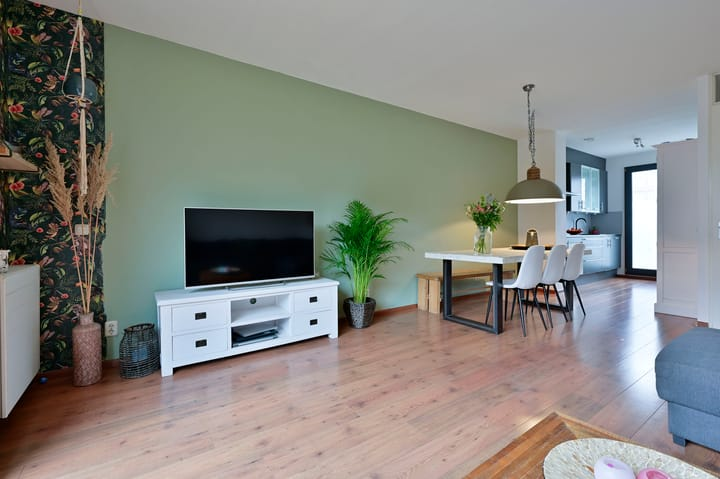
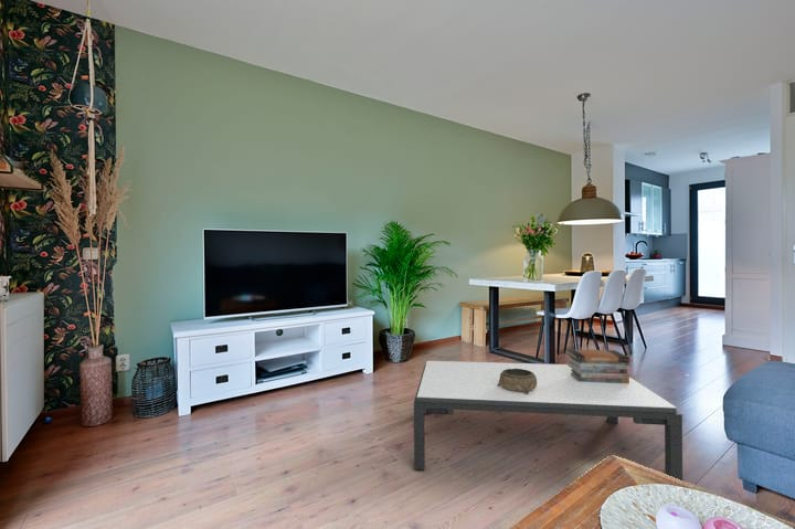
+ coffee table (527, 410)
+ book stack (596, 364)
+ decorative bowl (518, 380)
